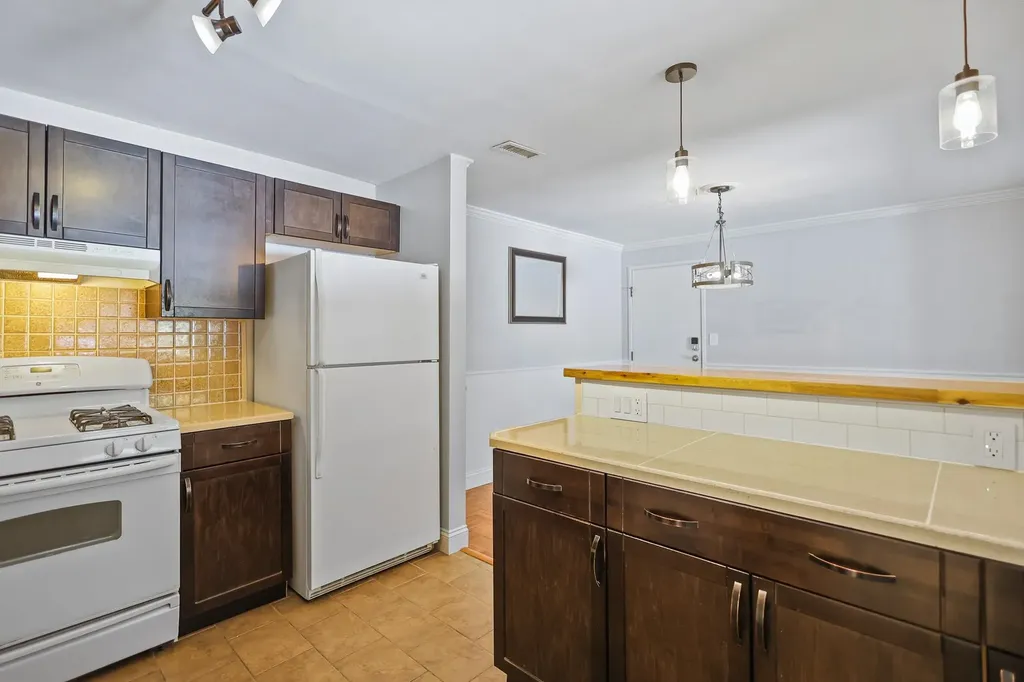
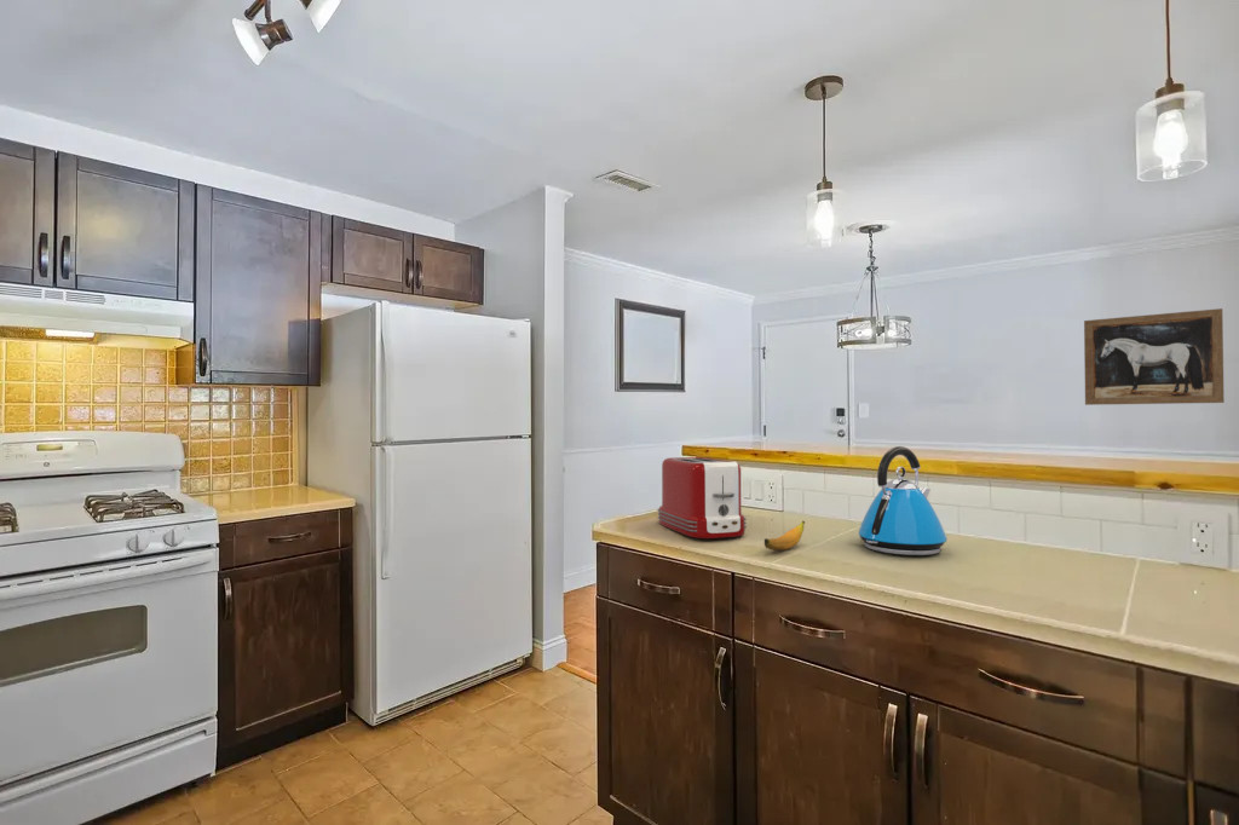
+ wall art (1149, 359)
+ toaster (699, 494)
+ banana (785, 536)
+ kettle (899, 497)
